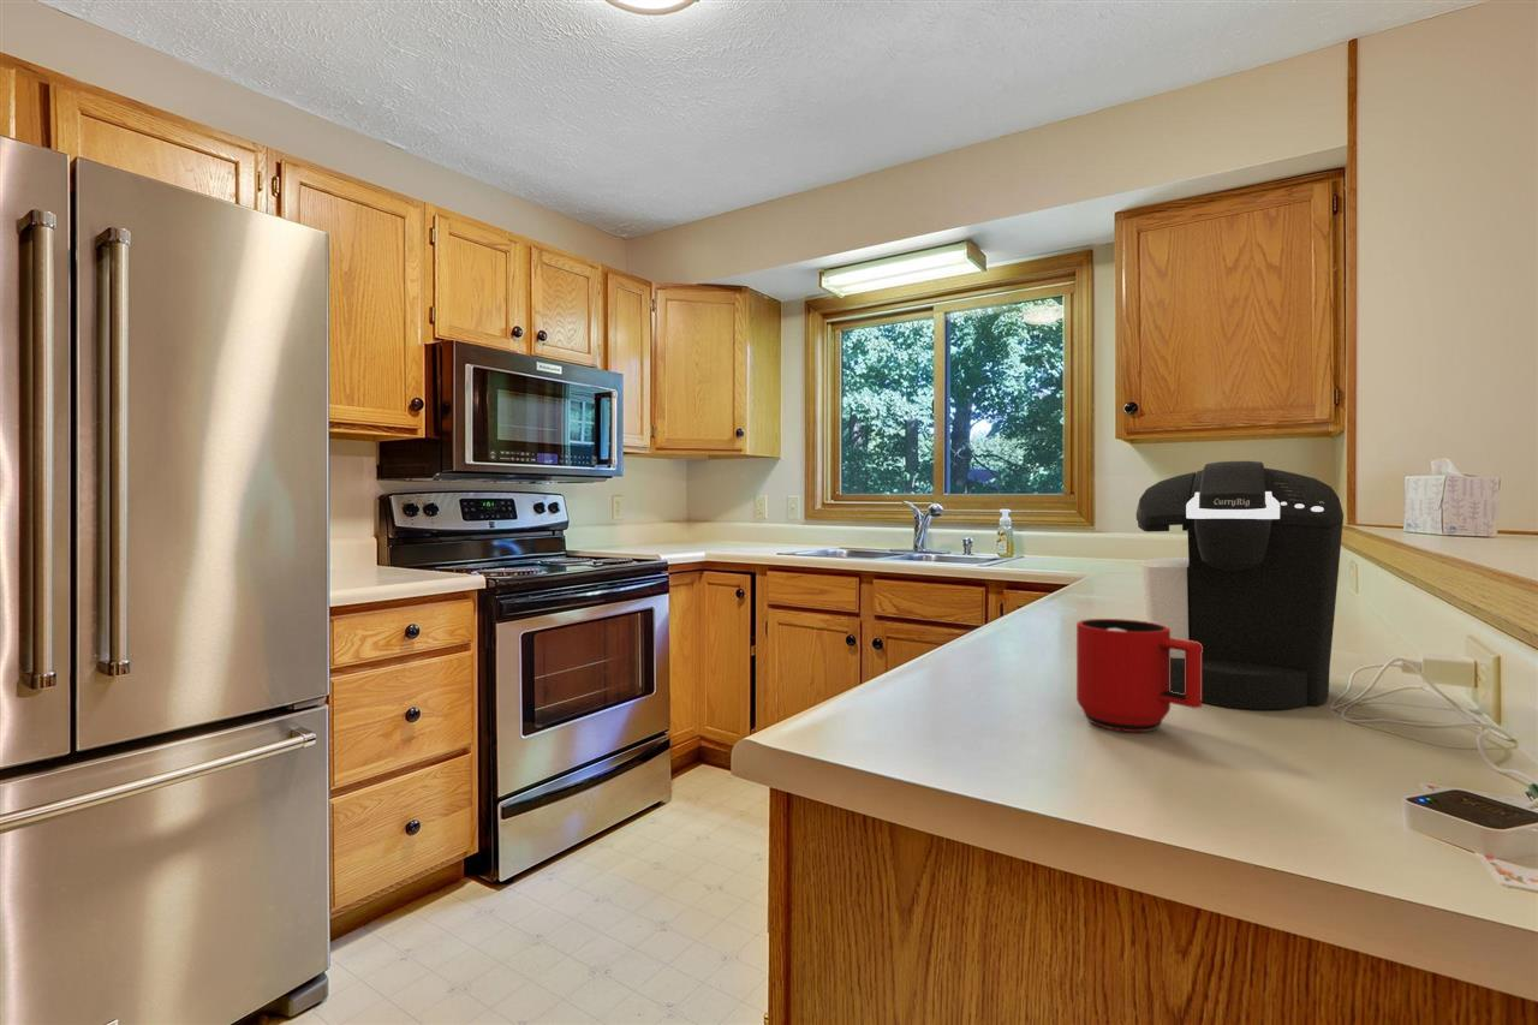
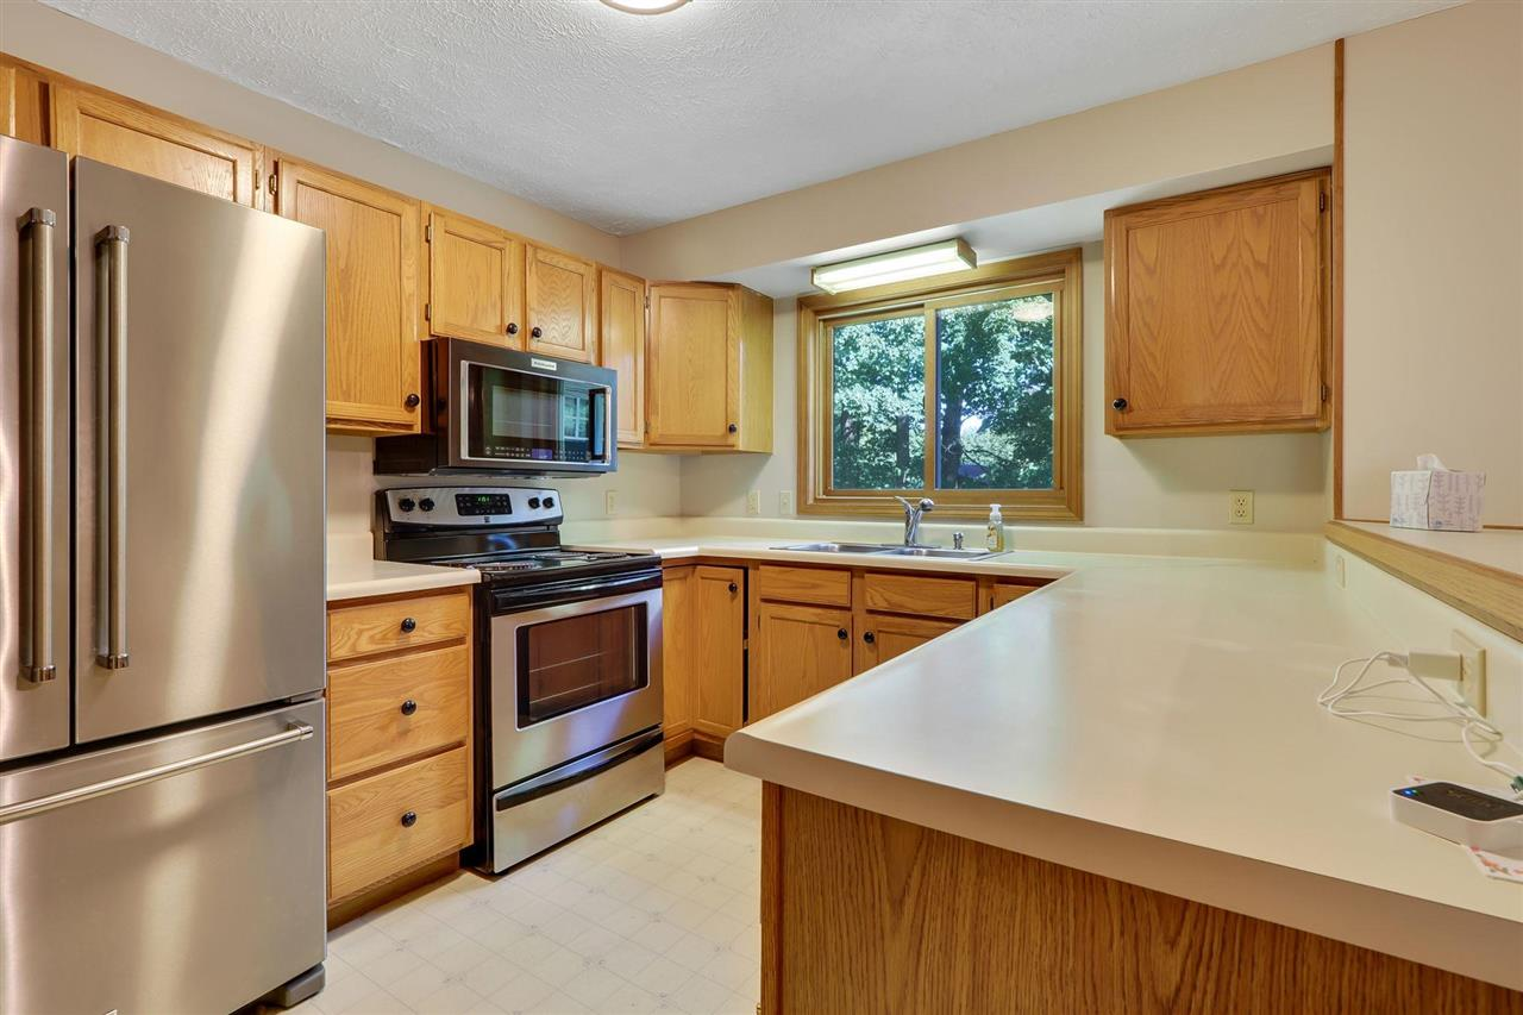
- mug (1137, 677)
- coffee maker (1232, 572)
